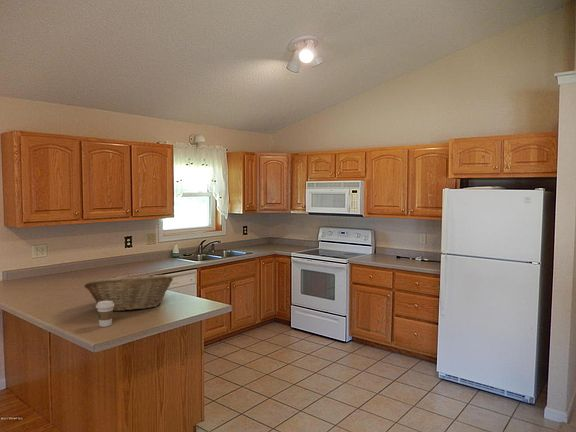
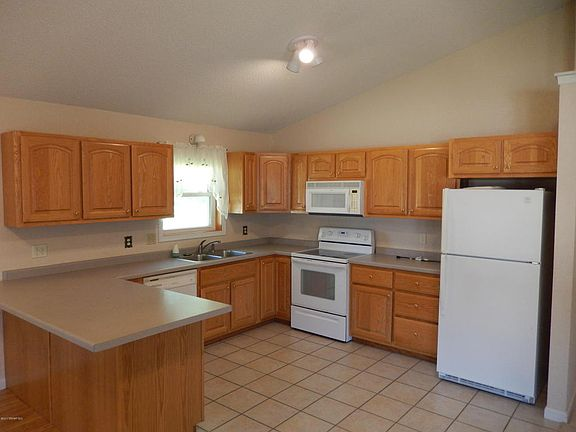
- fruit basket (130, 288)
- coffee cup (105, 313)
